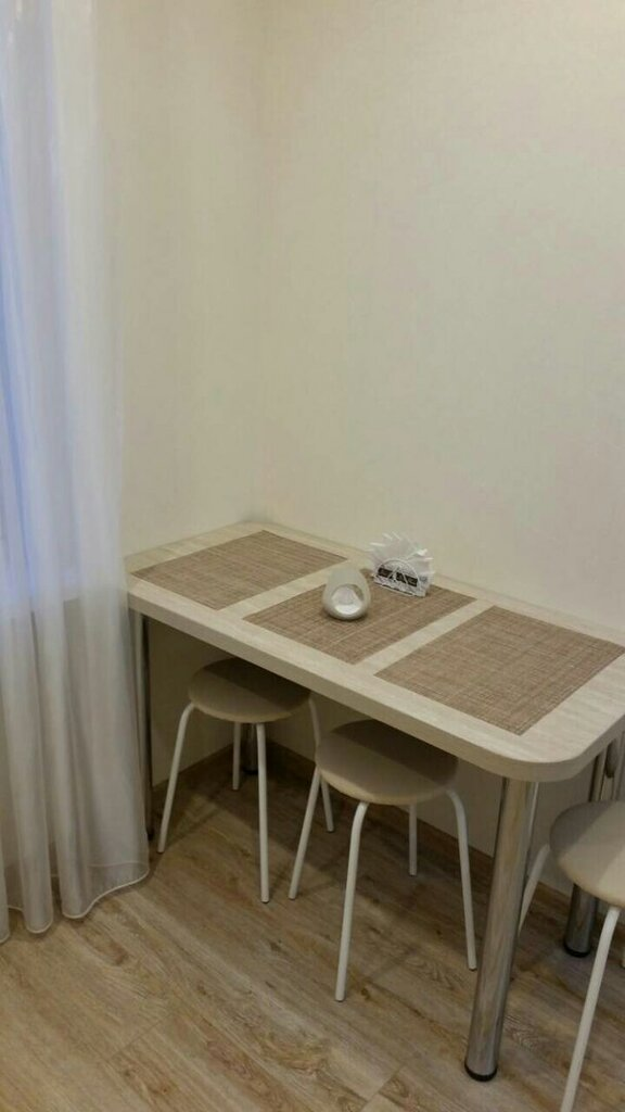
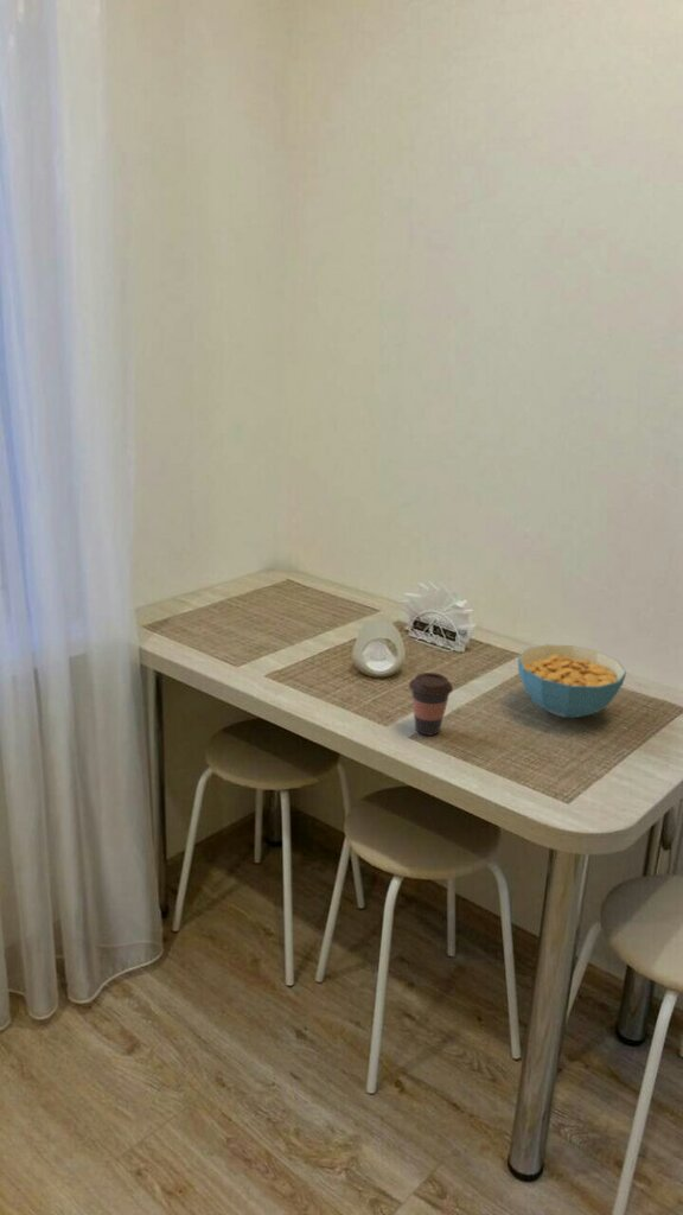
+ cereal bowl (568, 688)
+ coffee cup (429, 704)
